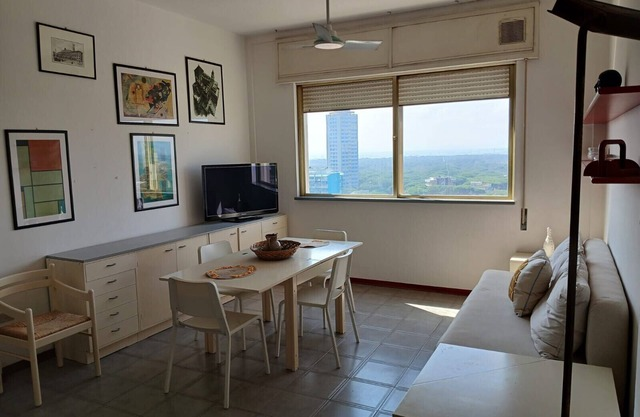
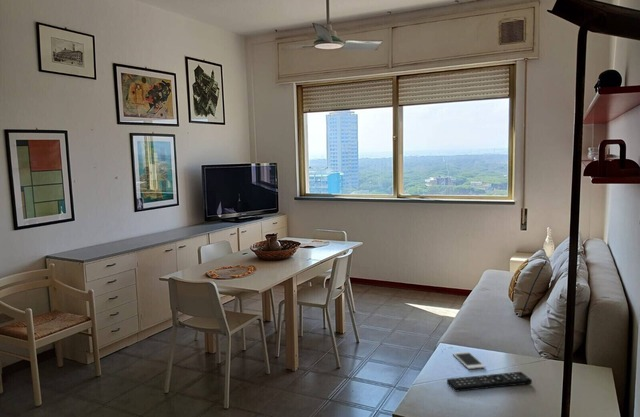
+ remote control (489, 380)
+ cell phone (468, 360)
